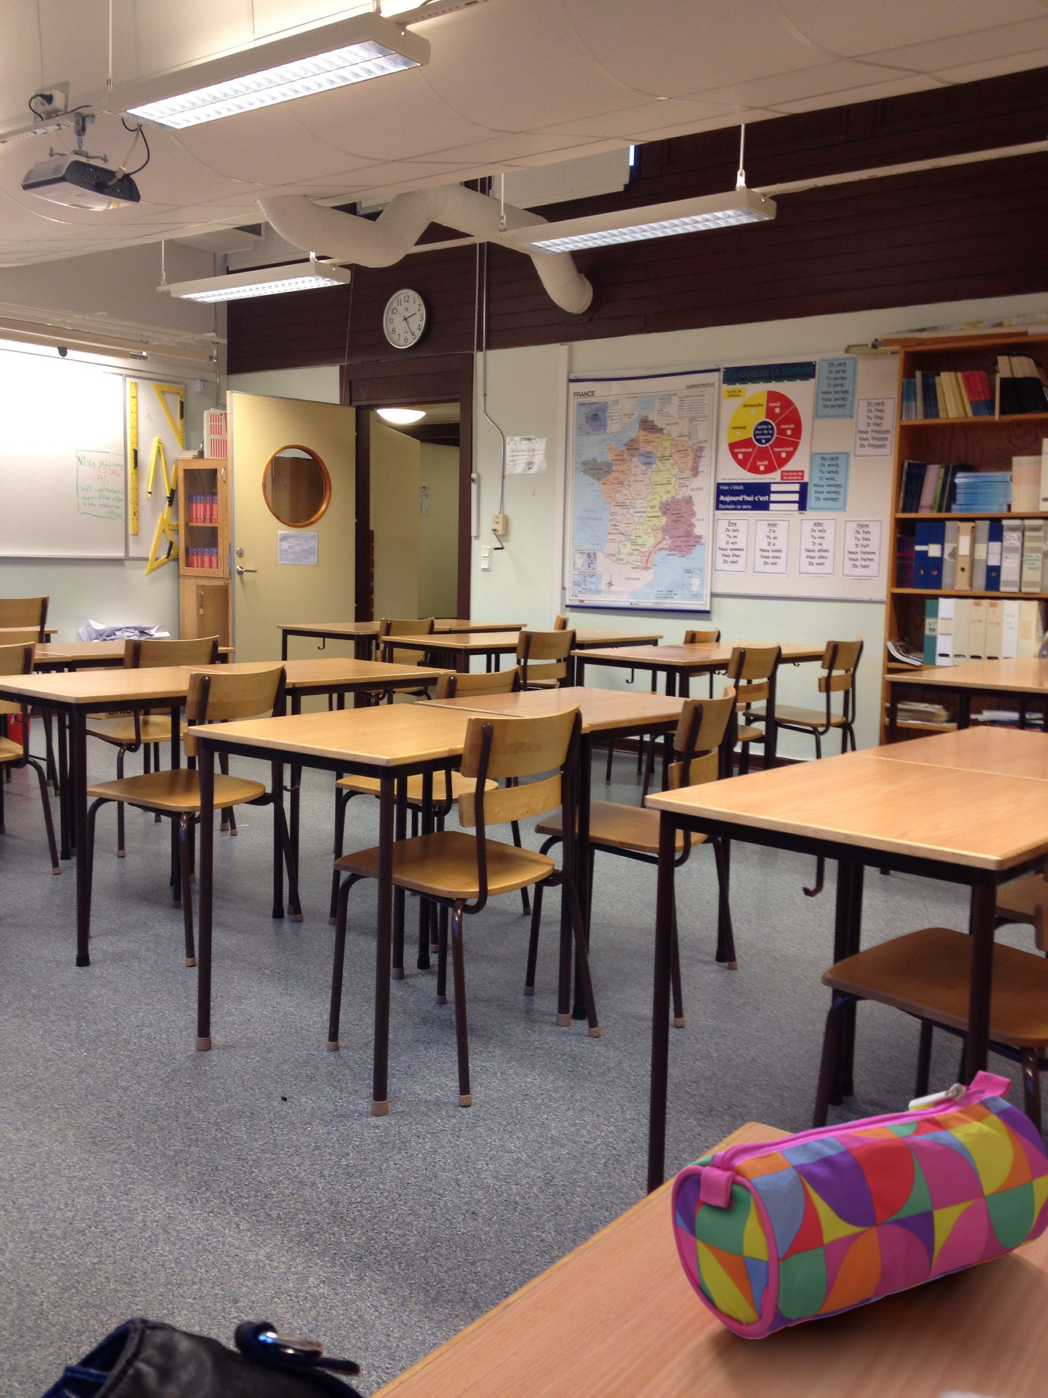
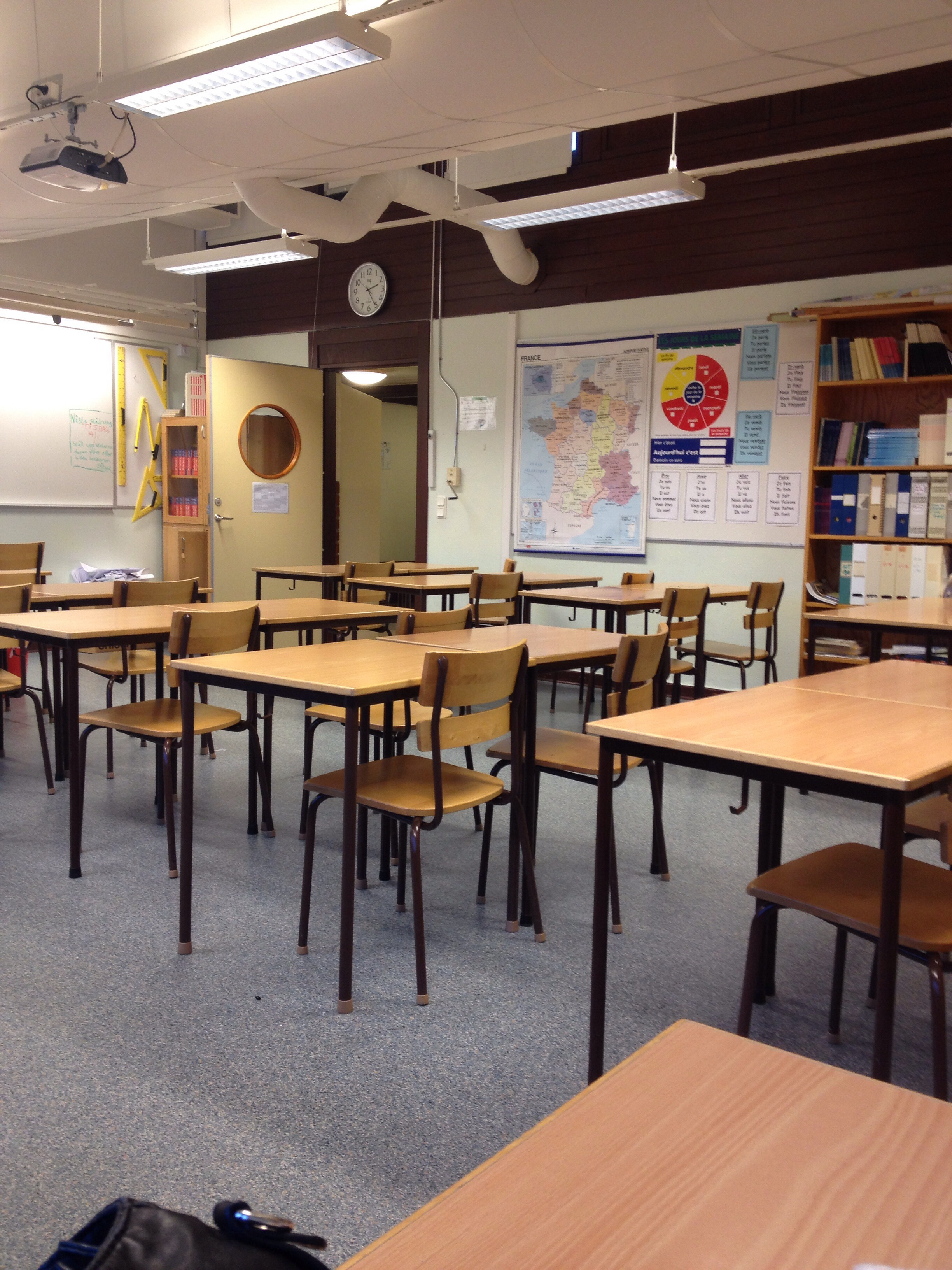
- pencil case (867, 1195)
